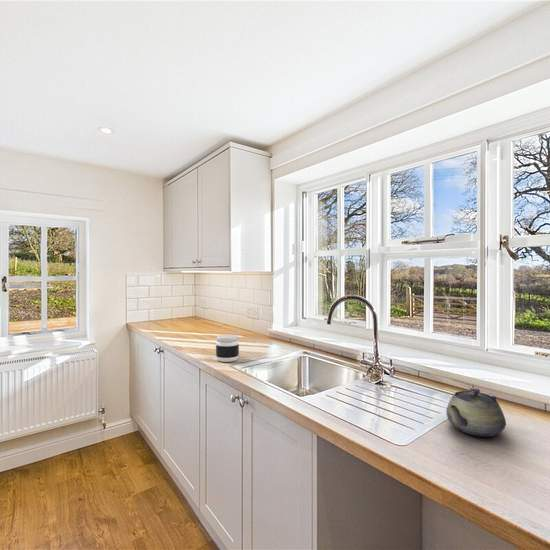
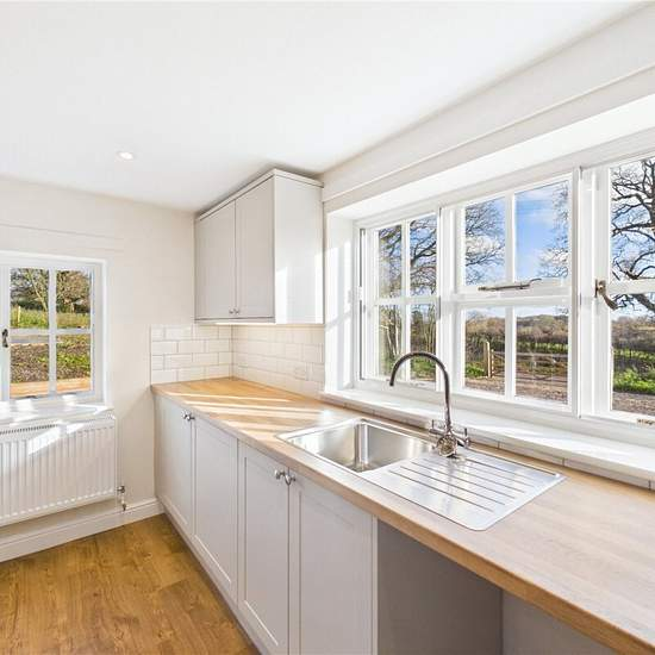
- teapot (473, 409)
- jar (227, 347)
